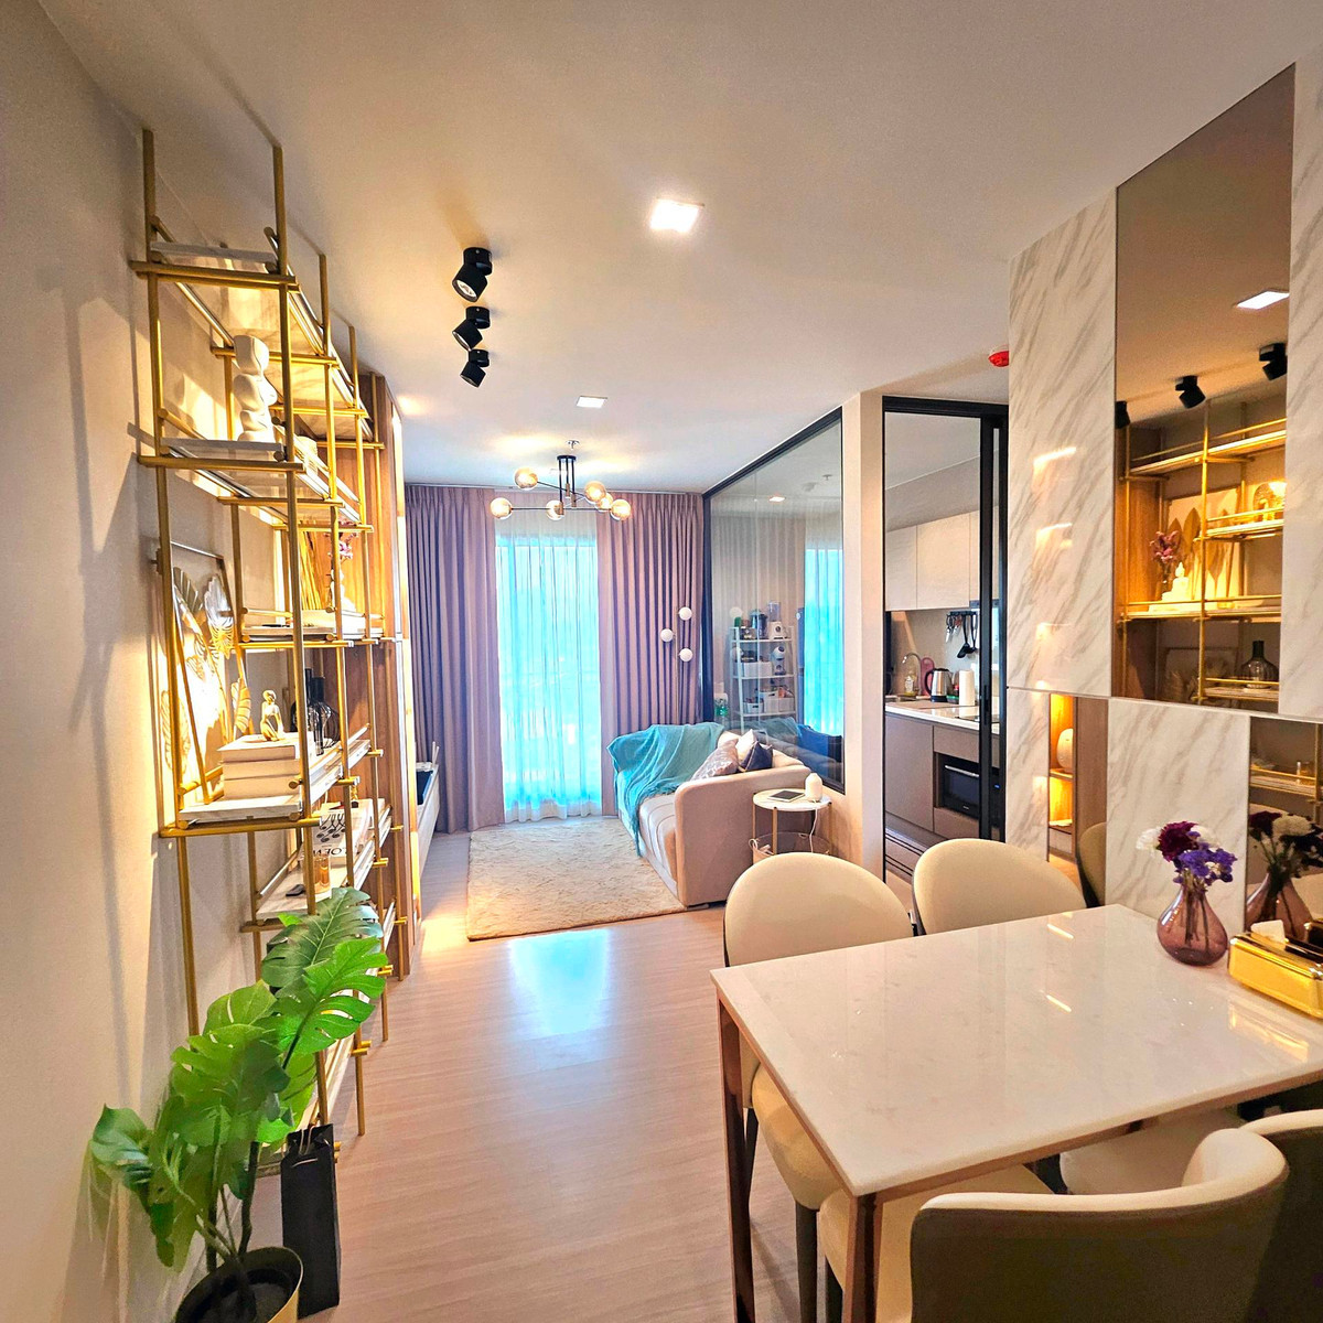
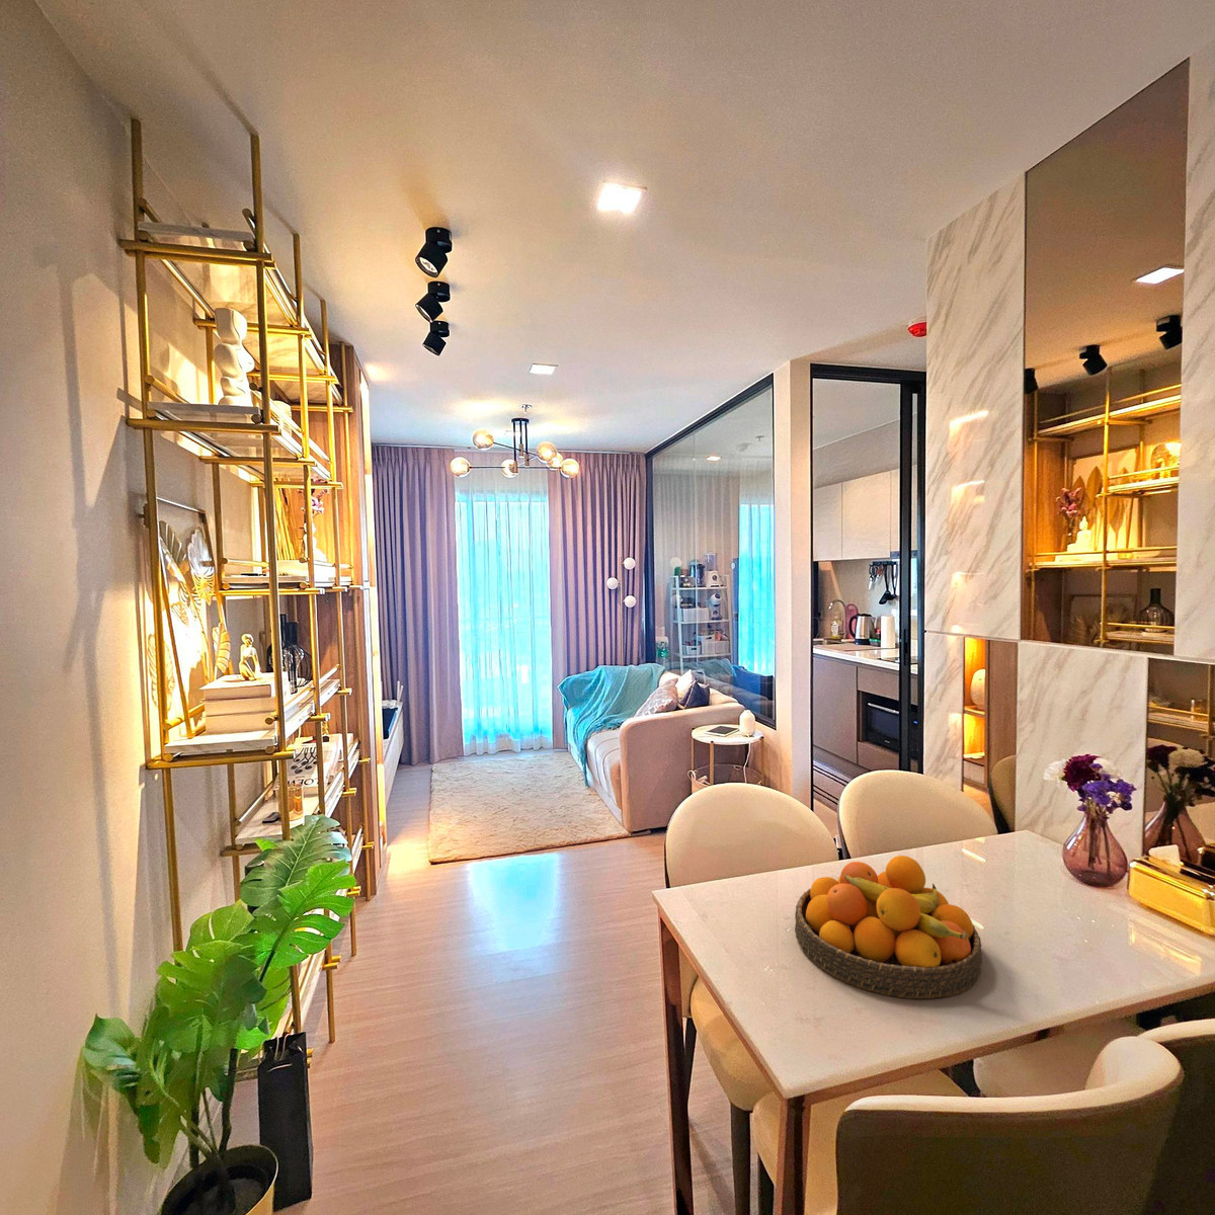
+ fruit bowl (883, 908)
